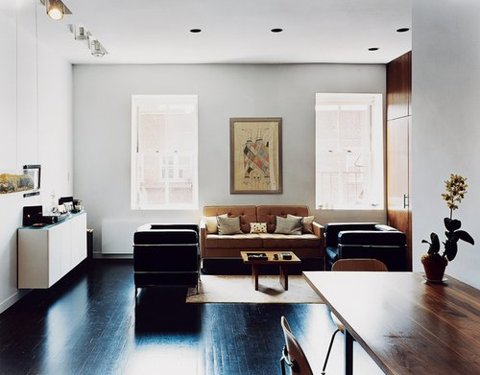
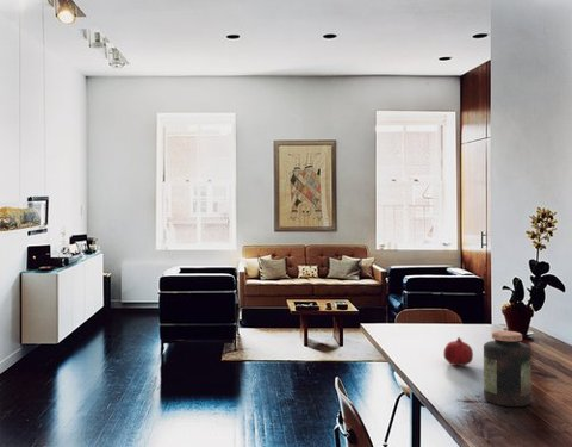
+ jar (506, 366)
+ fruit (458, 350)
